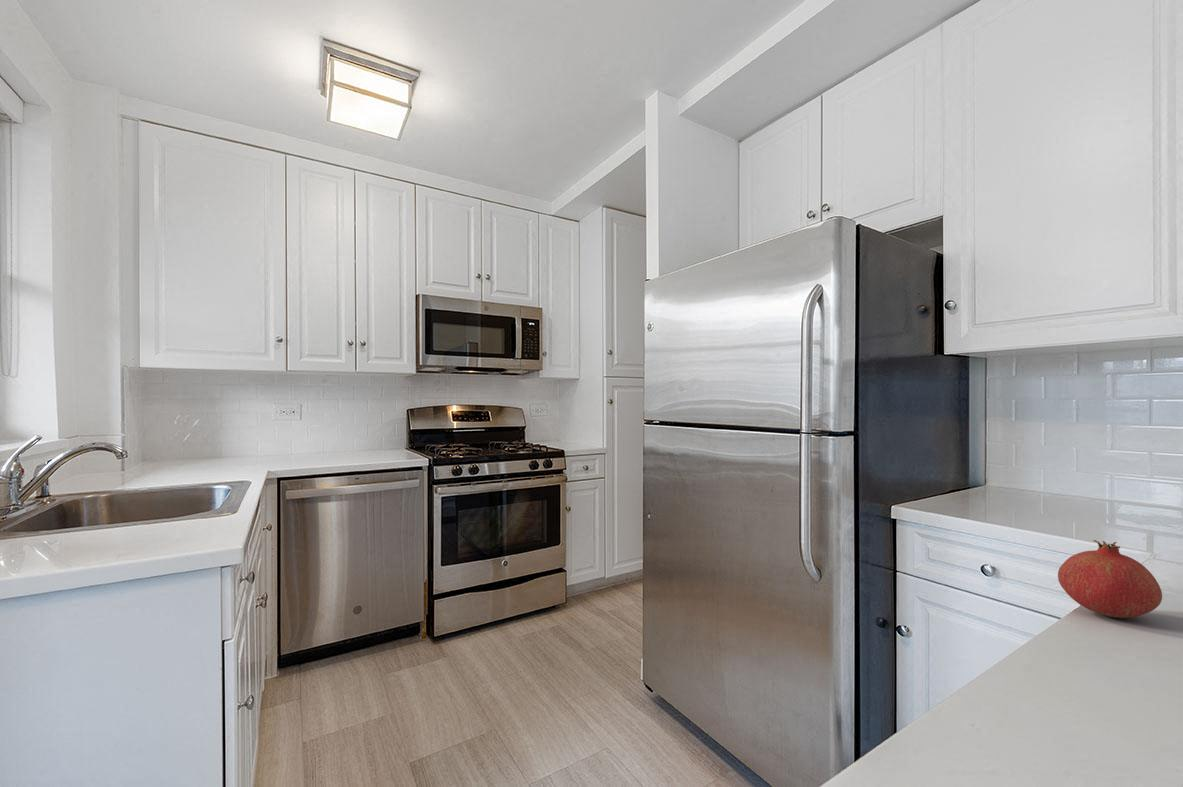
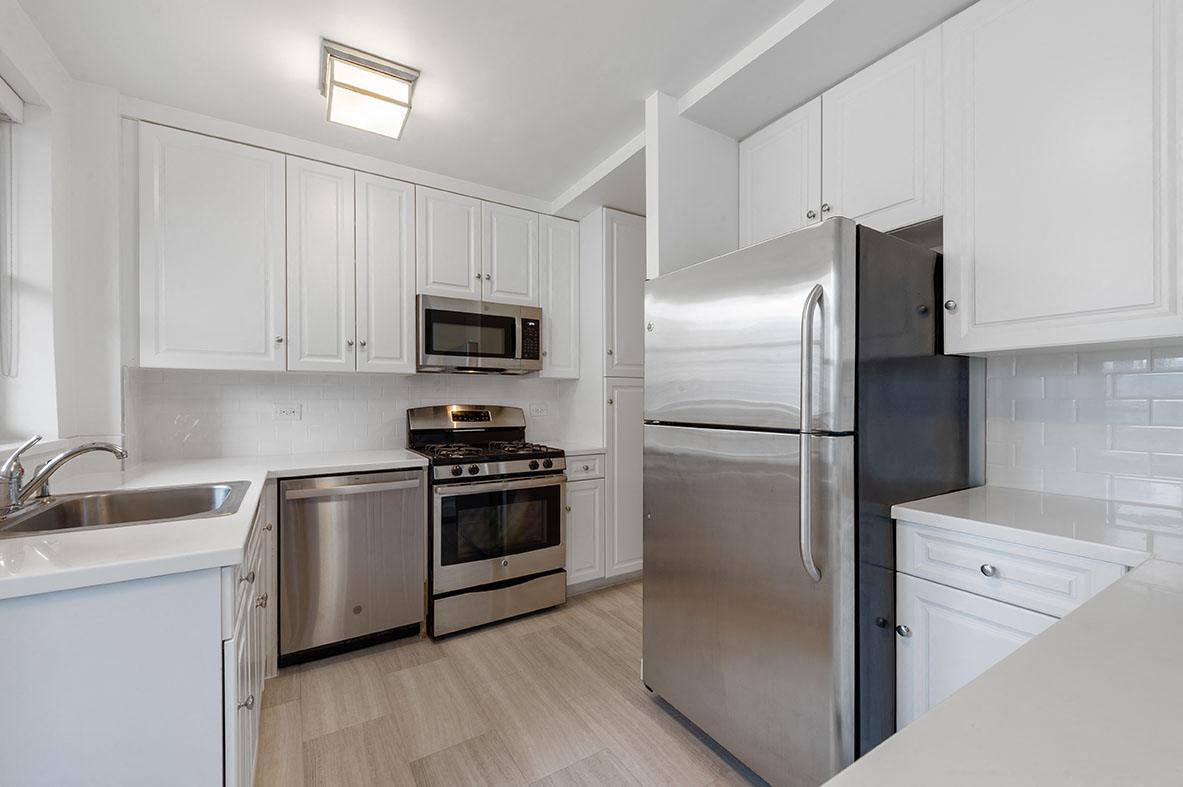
- fruit (1107, 576)
